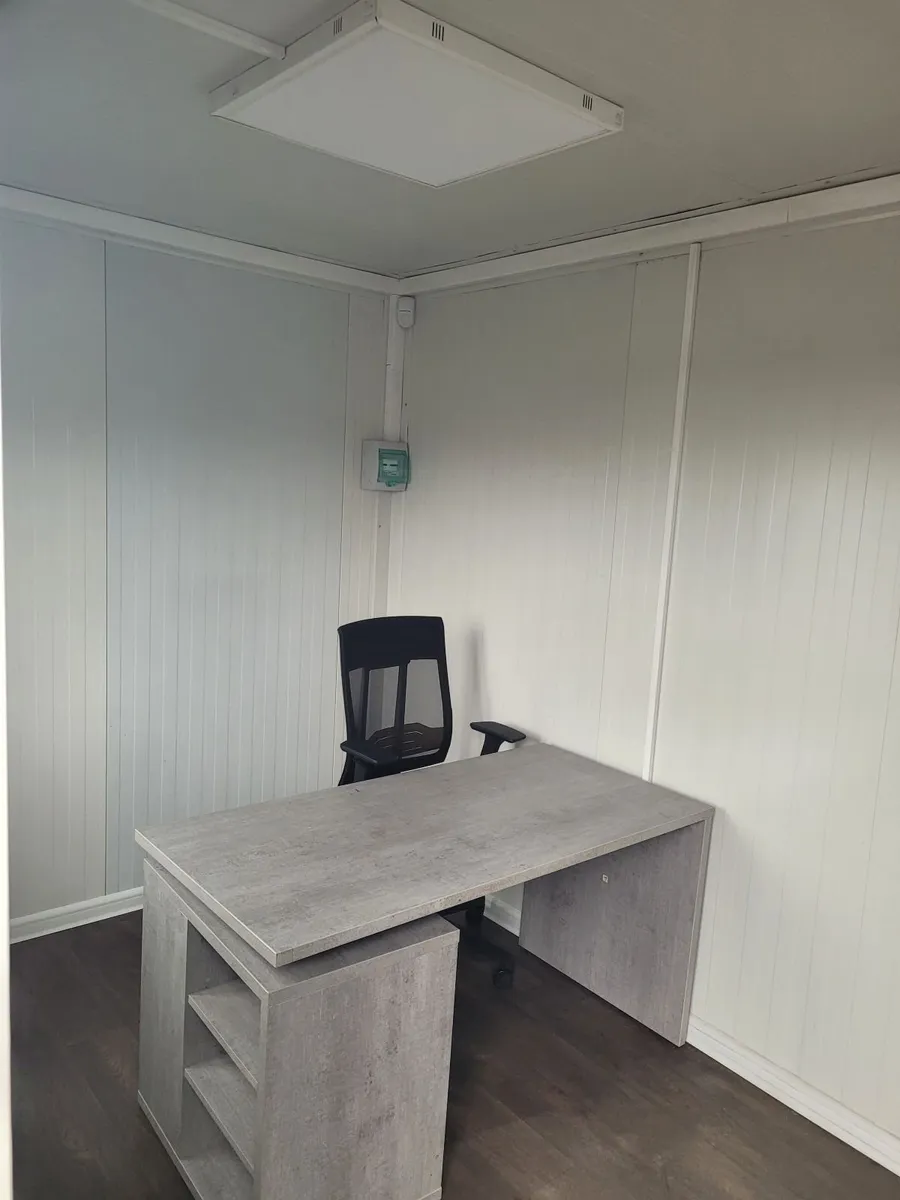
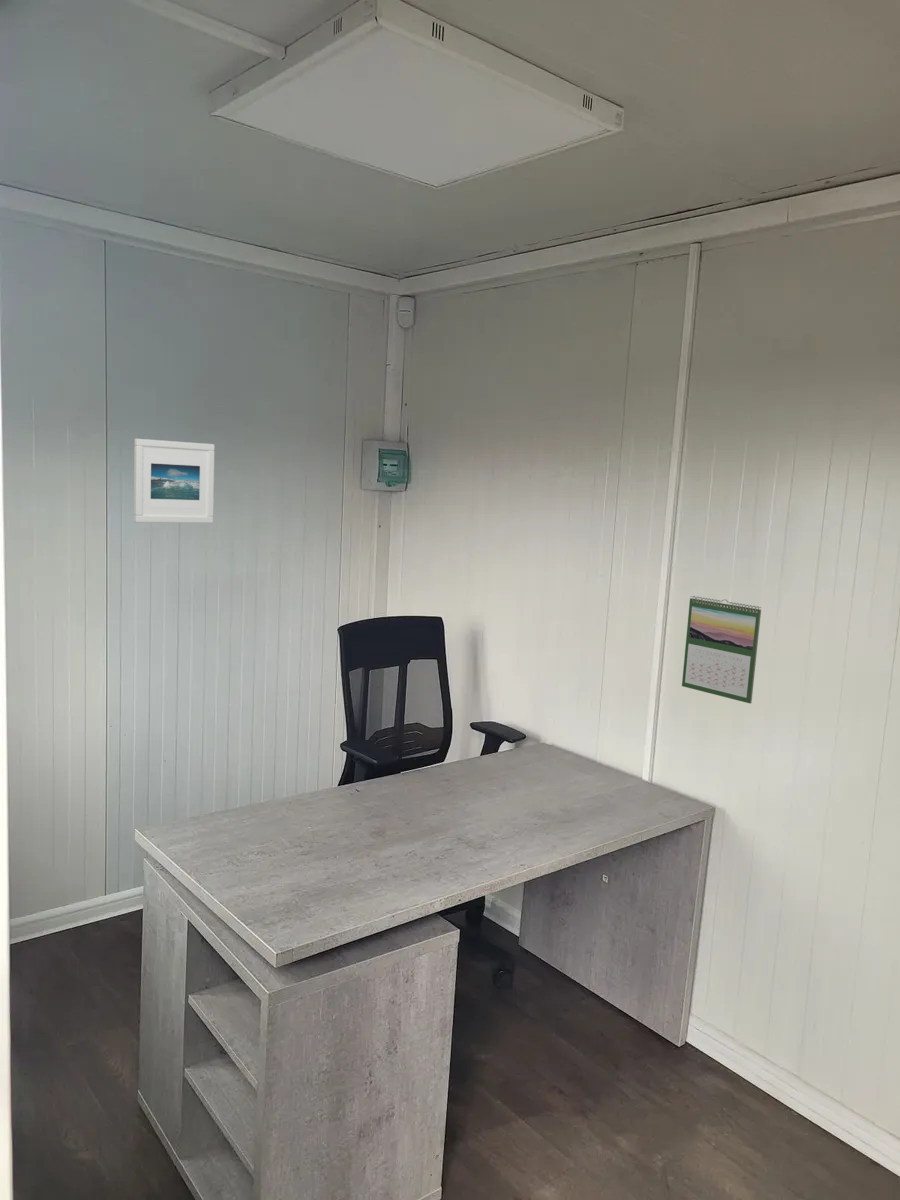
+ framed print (175, 482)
+ calendar (720, 647)
